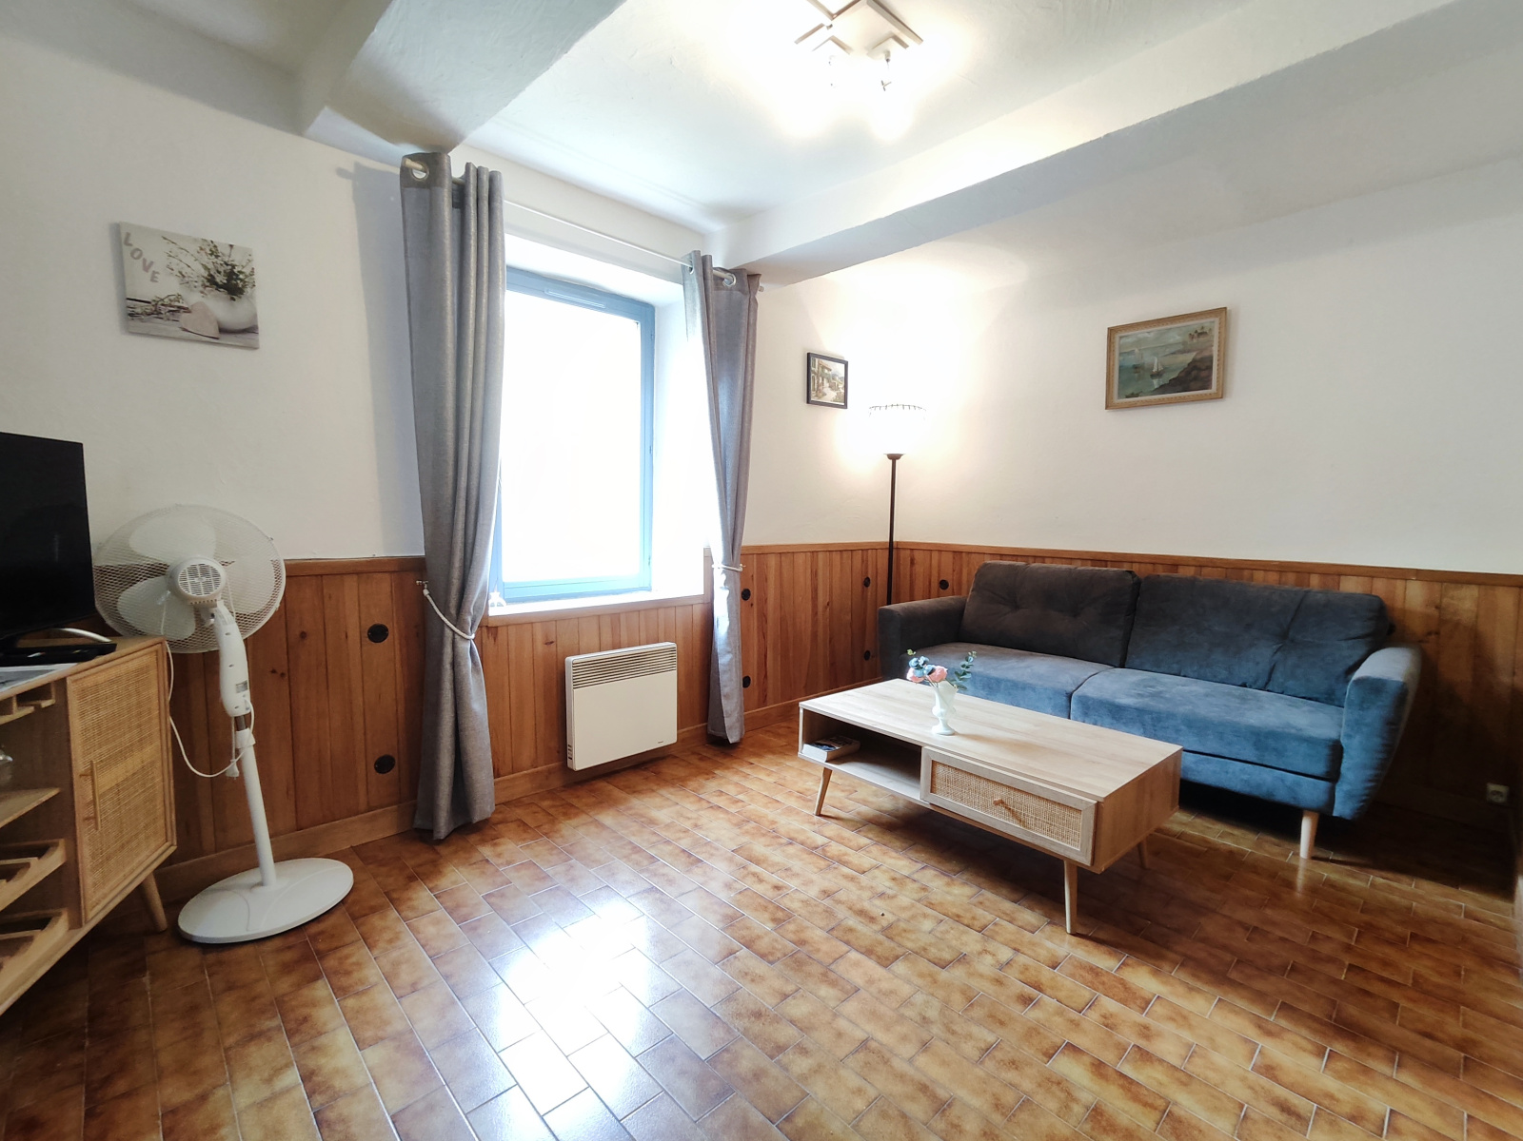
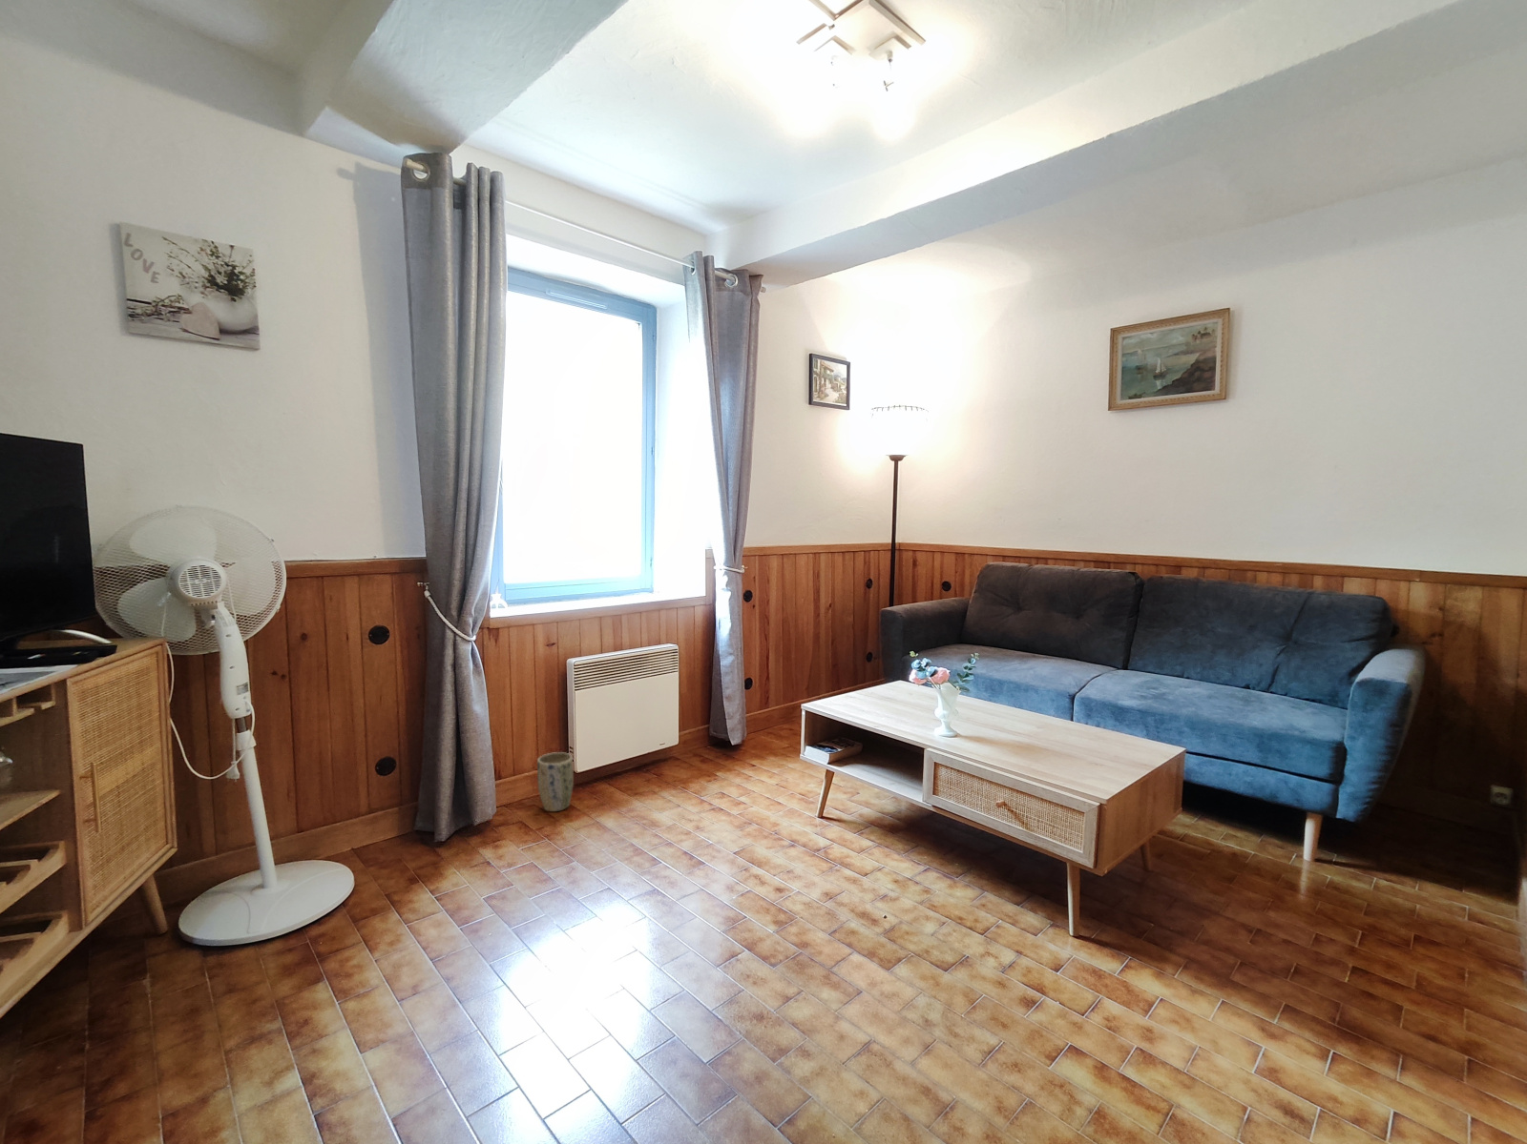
+ plant pot (555, 782)
